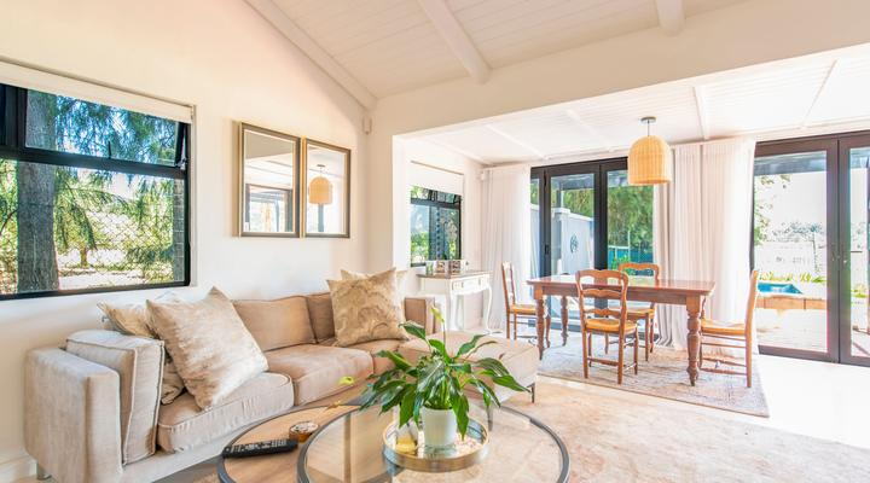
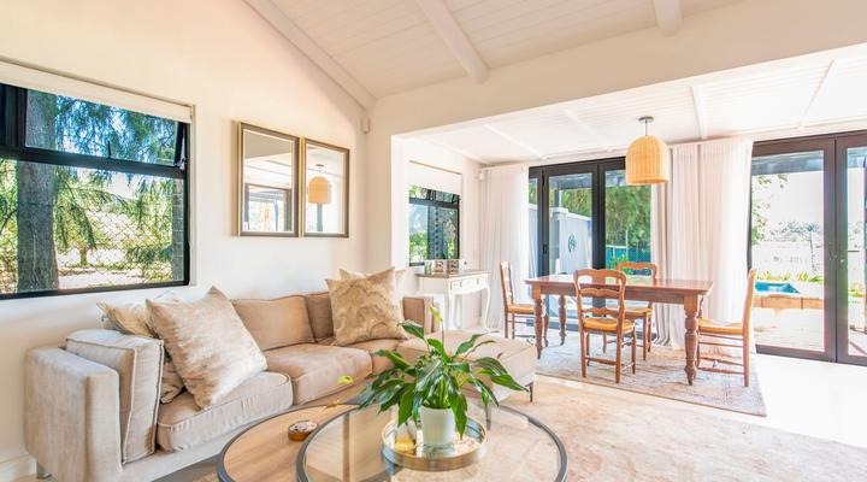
- remote control (261, 448)
